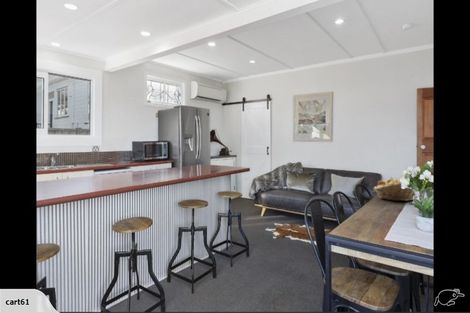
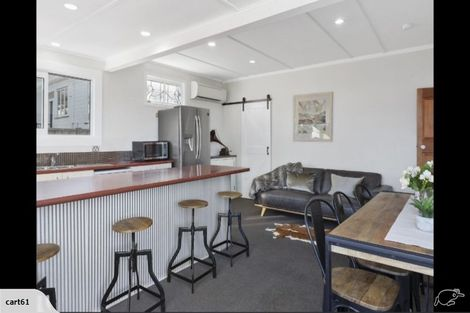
- fruit basket (399, 186)
